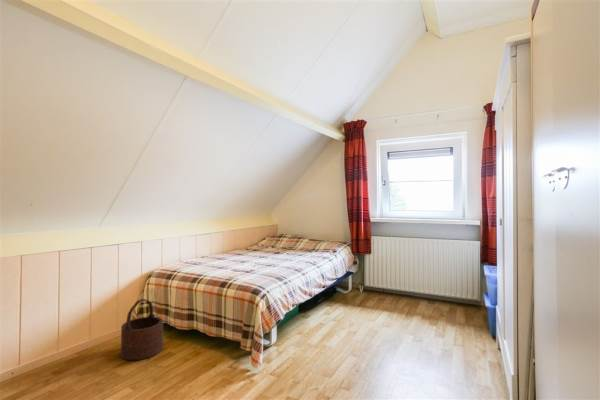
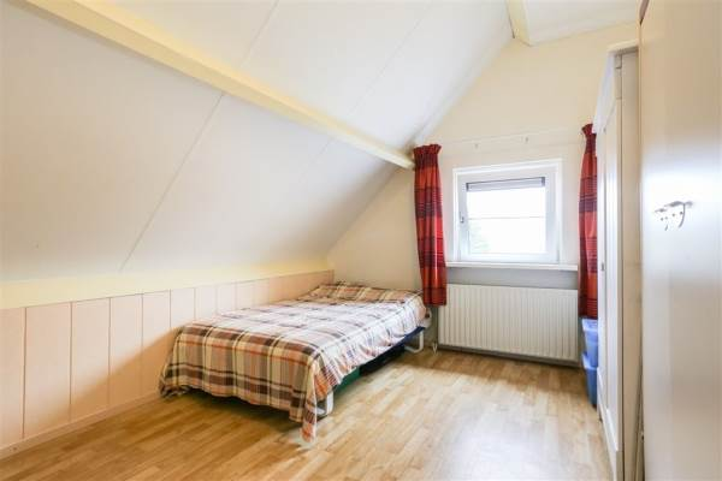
- wooden bucket (142, 325)
